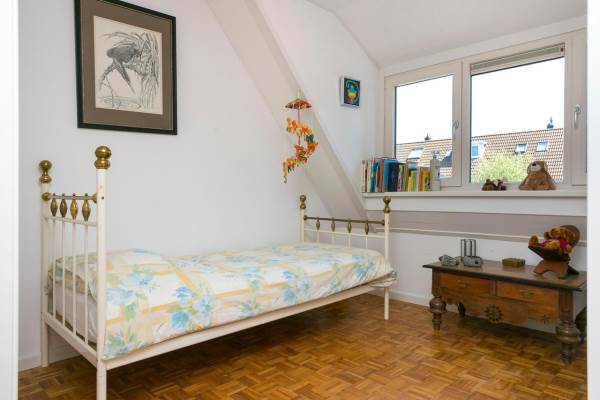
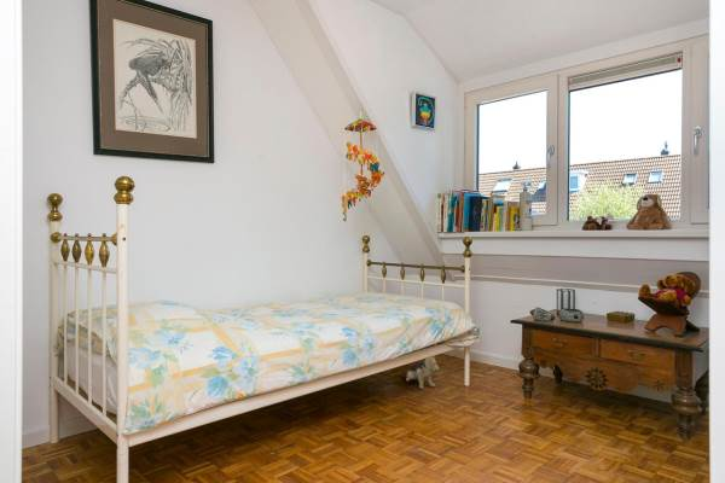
+ plush toy (418, 366)
